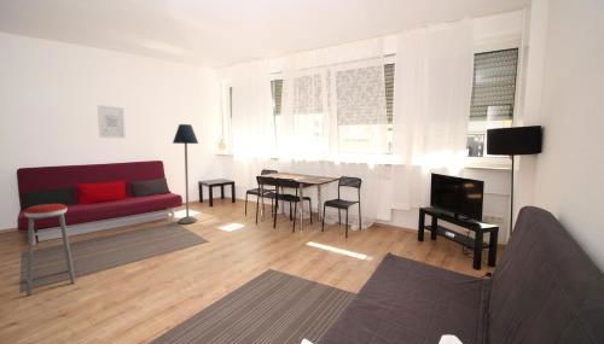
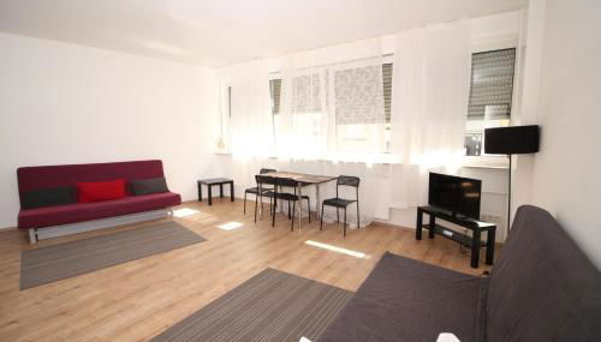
- music stool (63, 241)
- wall art (111, 122)
- floor lamp (186, 173)
